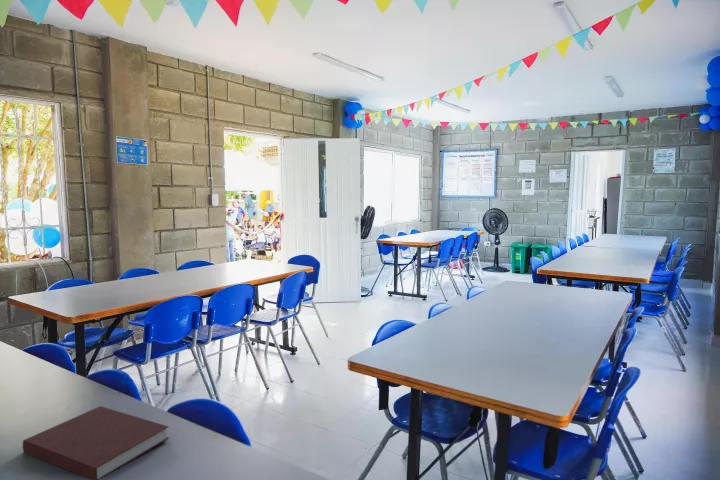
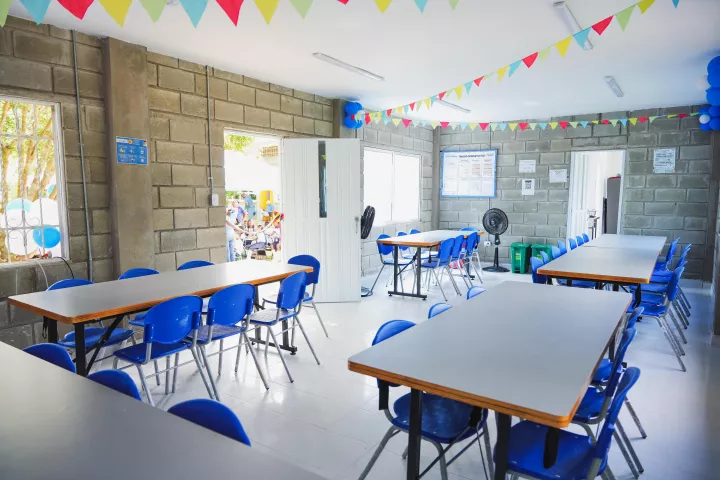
- notebook (98, 439)
